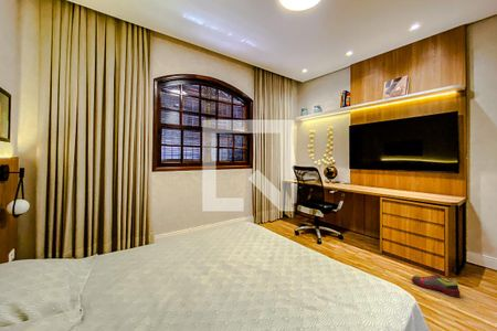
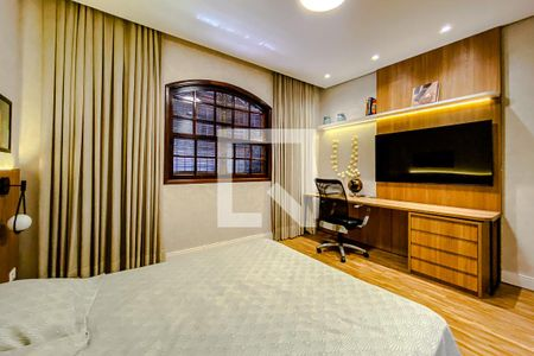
- shoe (434, 280)
